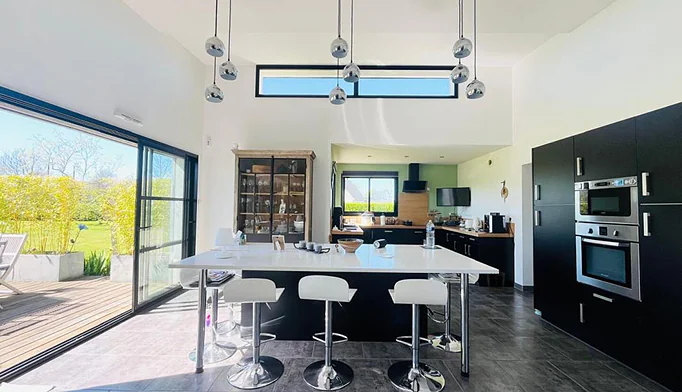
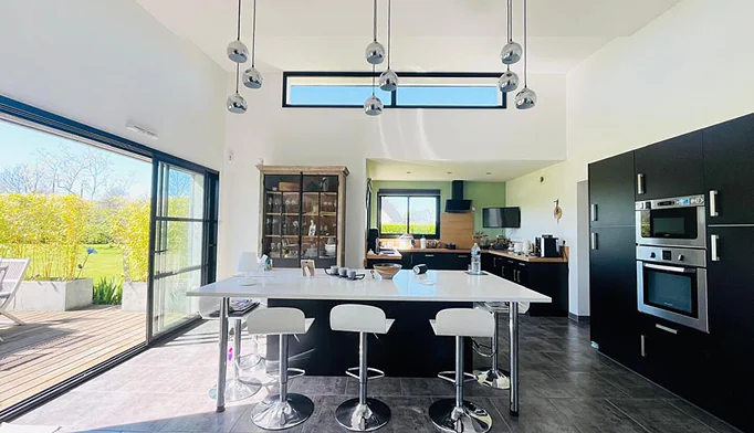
- waste bin (496, 281)
